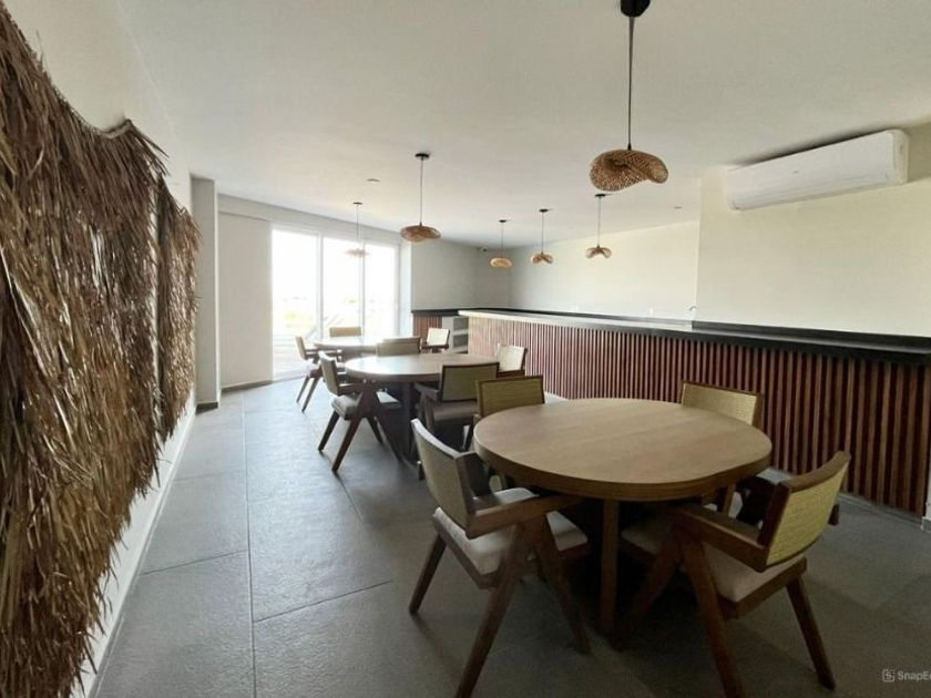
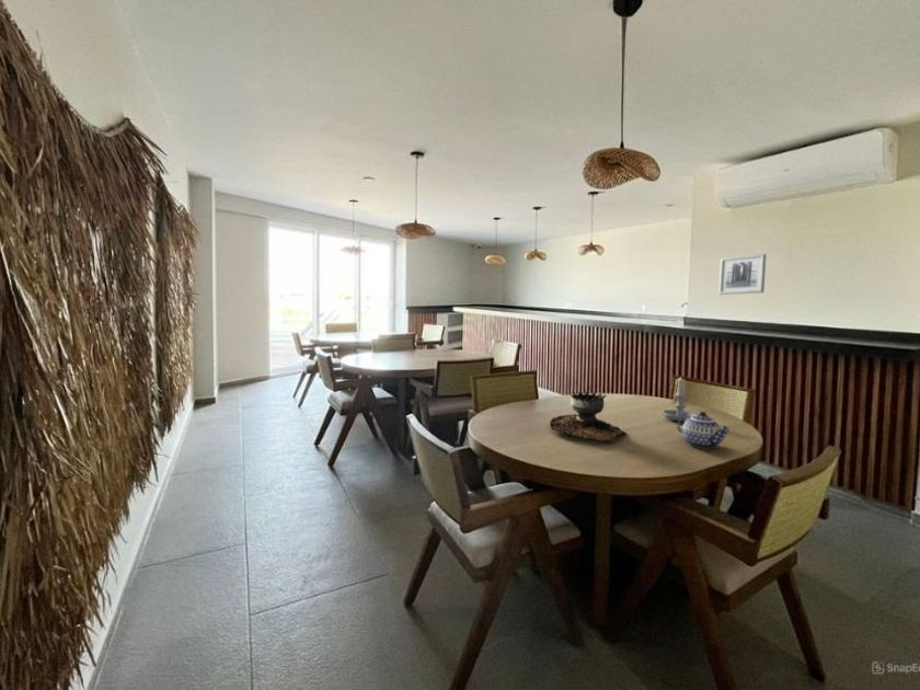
+ brazier (587, 412)
+ candle (680, 398)
+ teapot (701, 427)
+ wall art (740, 275)
